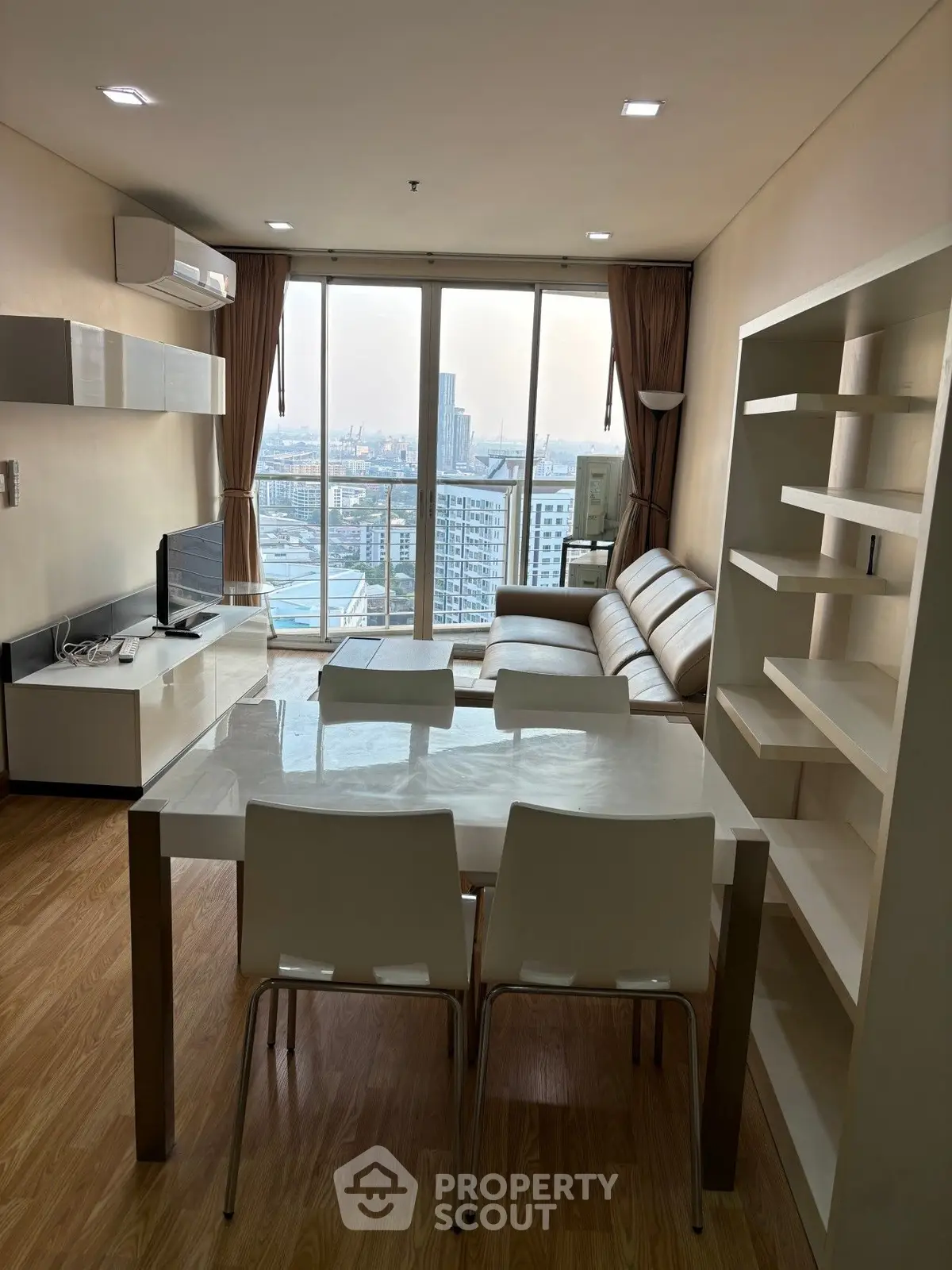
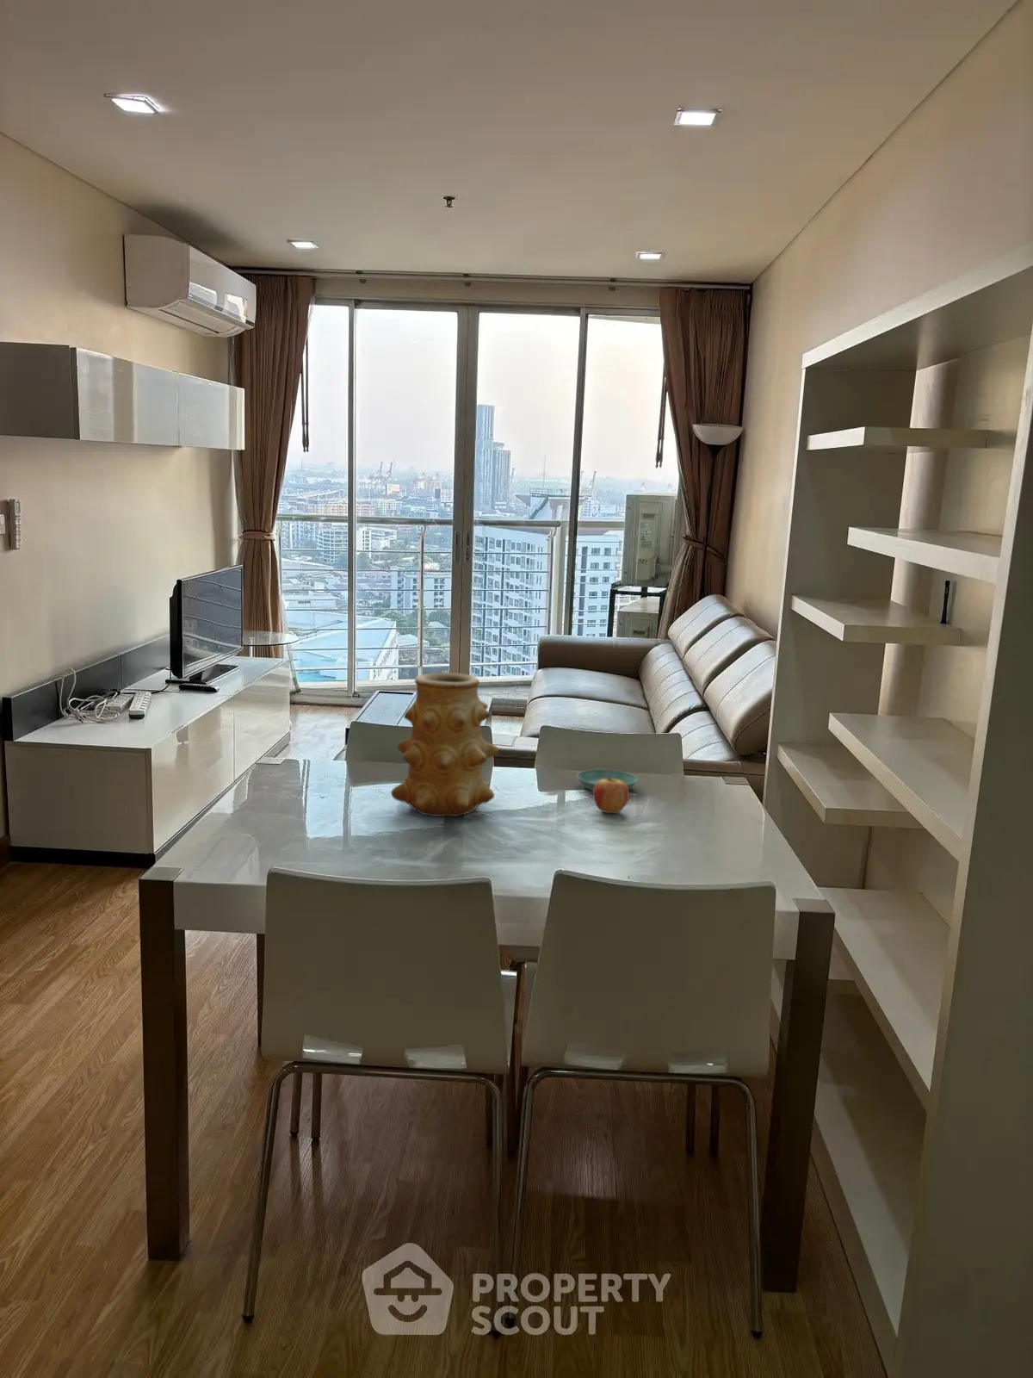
+ saucer (605, 779)
+ vase (446, 742)
+ fruit (610, 794)
